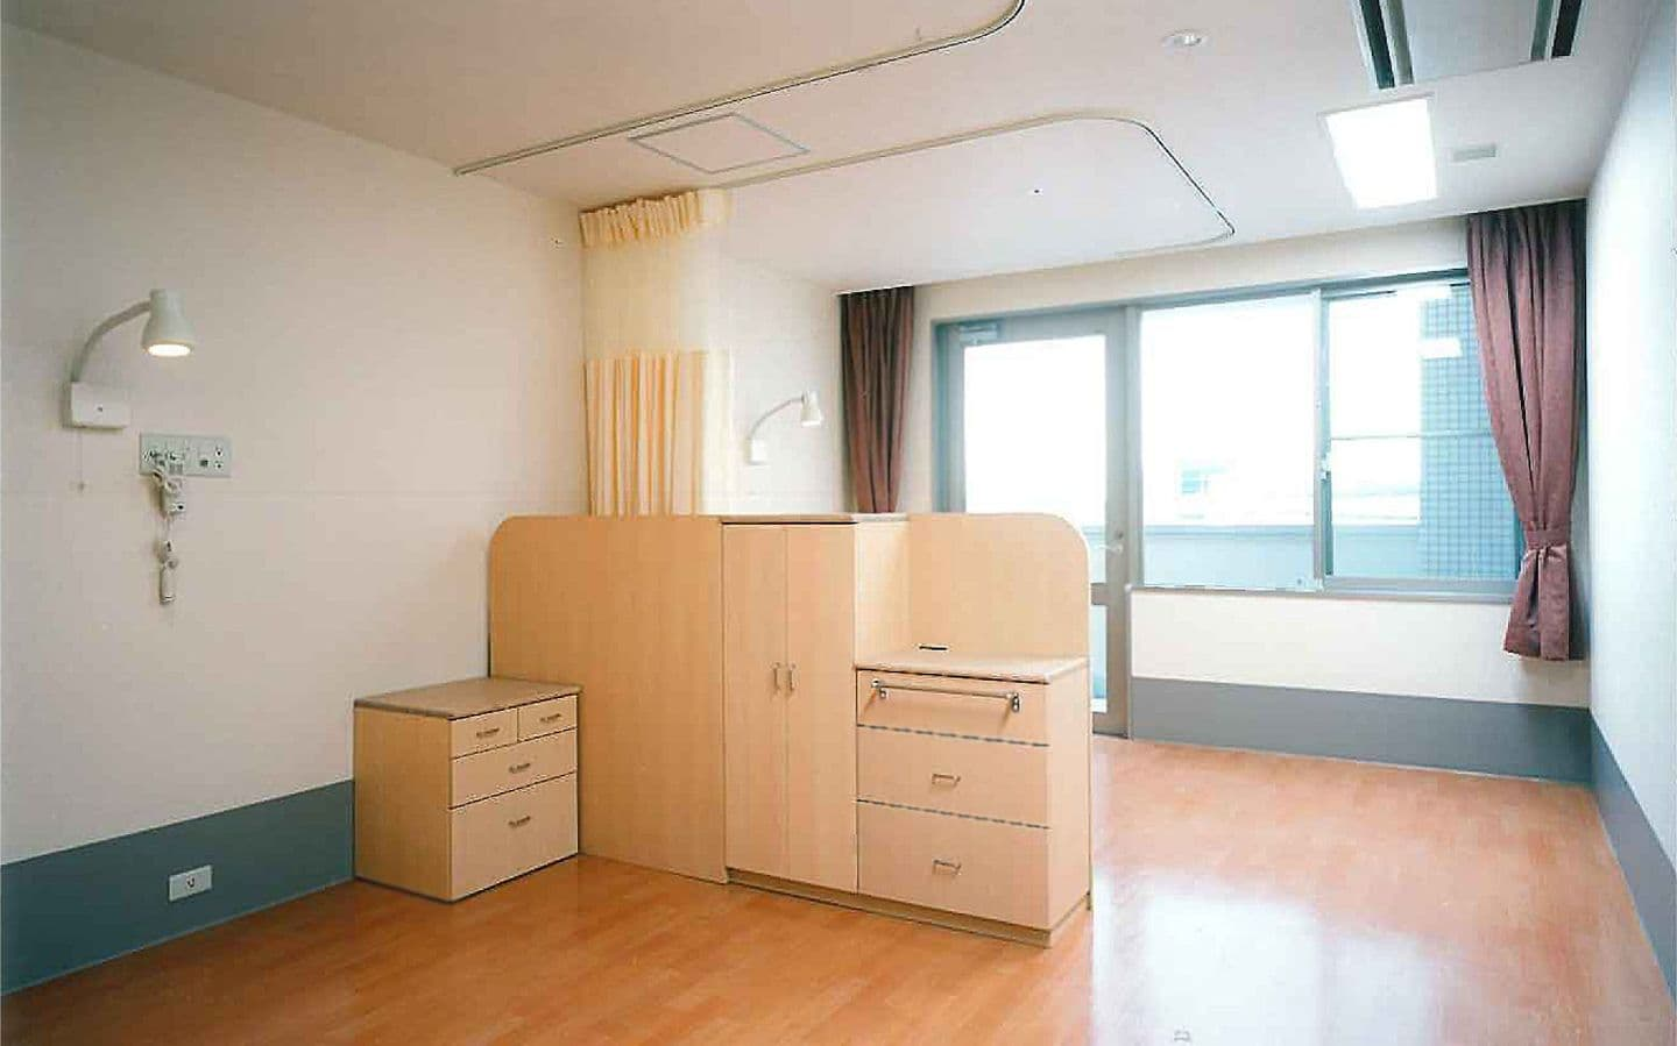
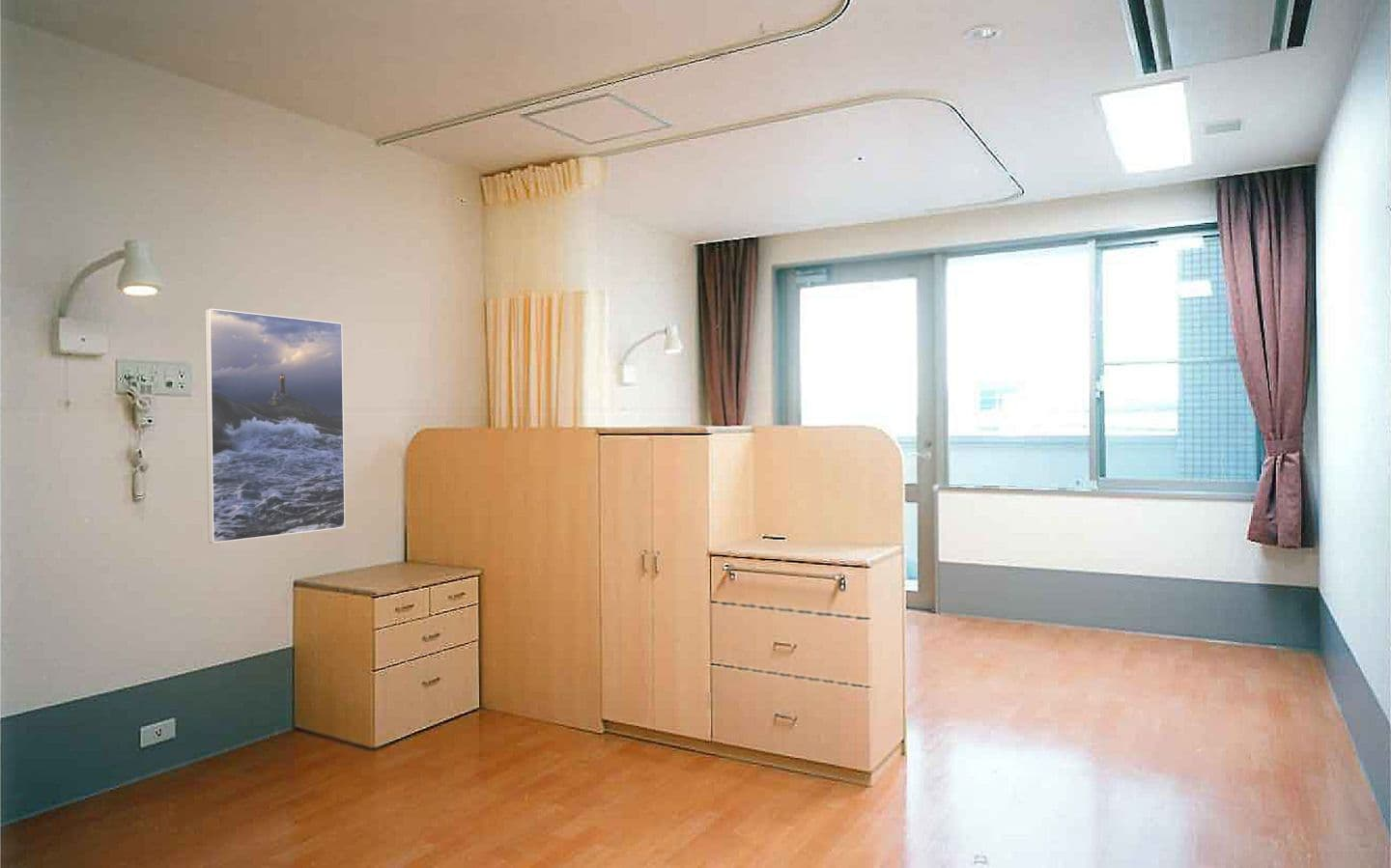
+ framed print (279, 425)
